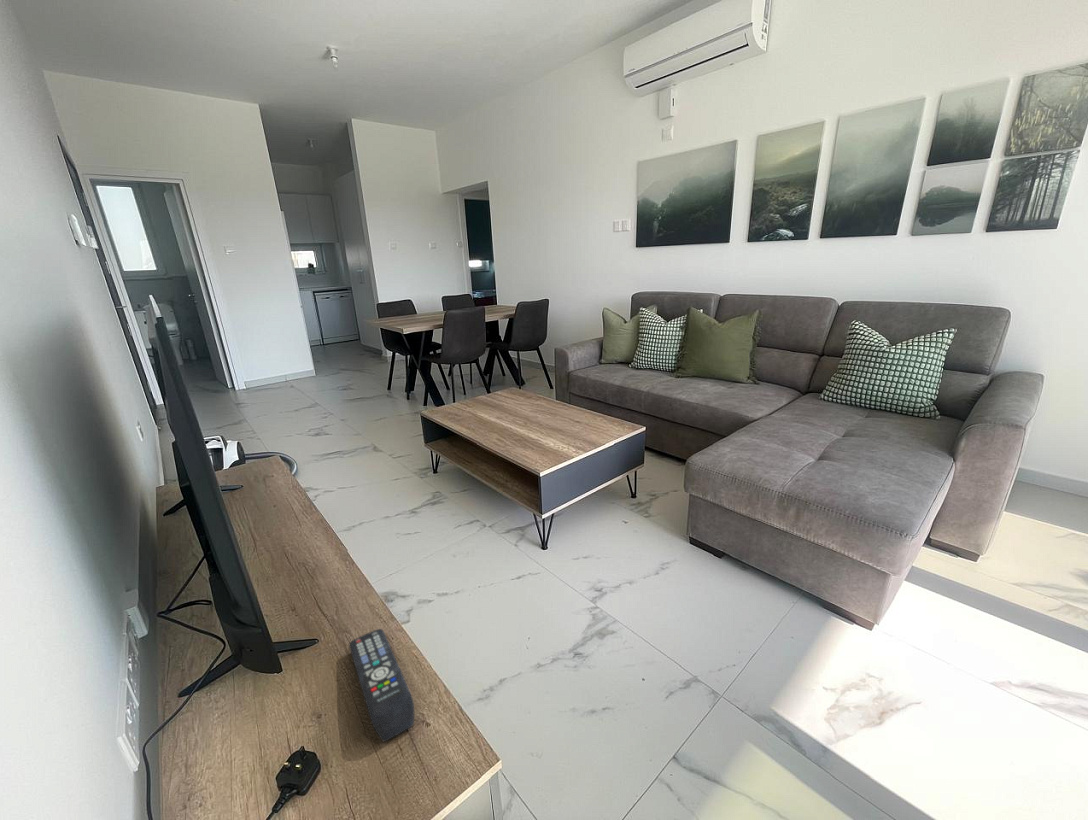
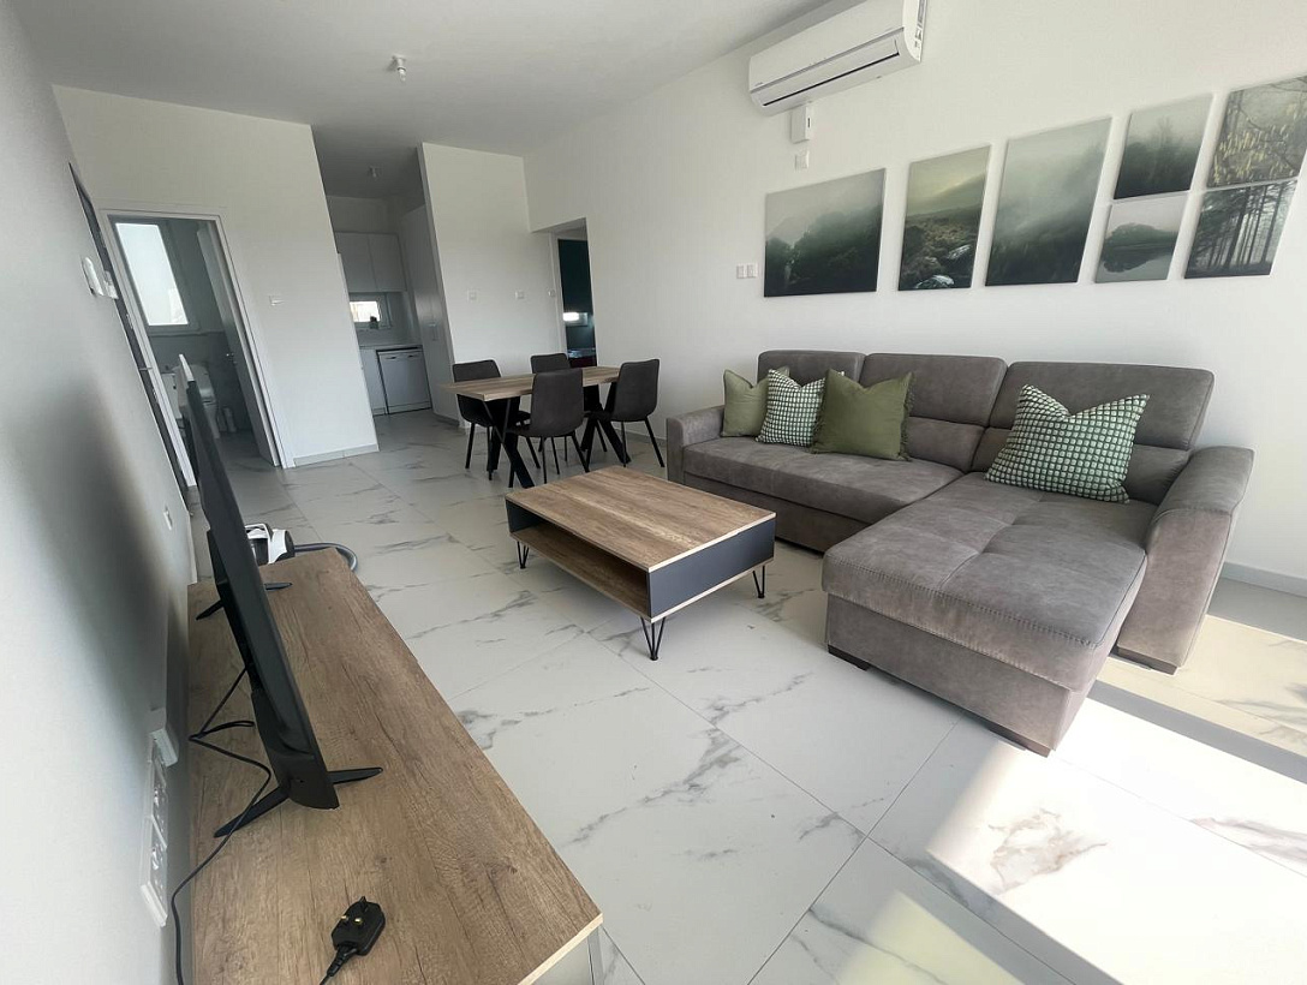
- remote control (379, 675)
